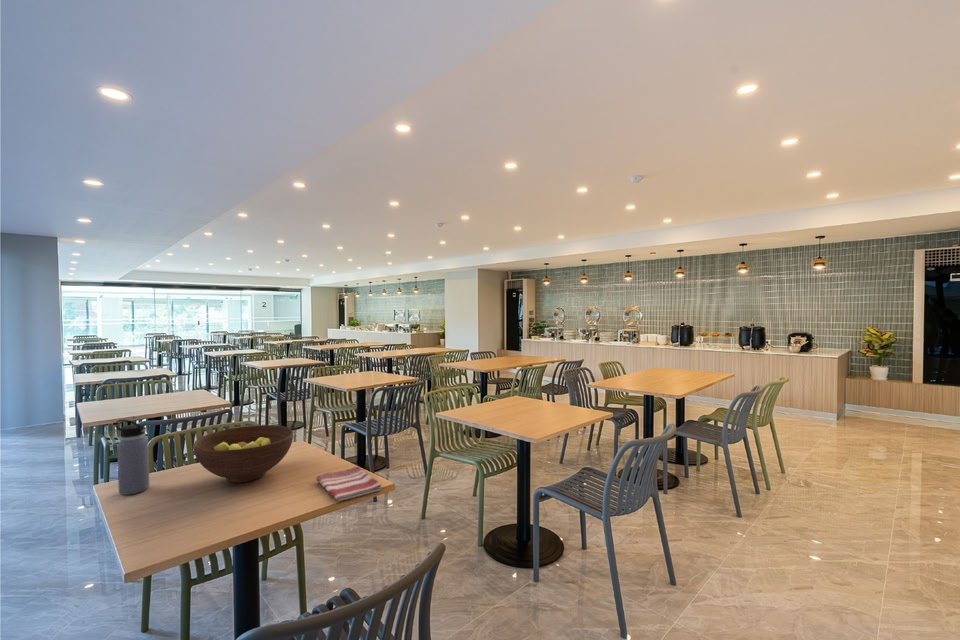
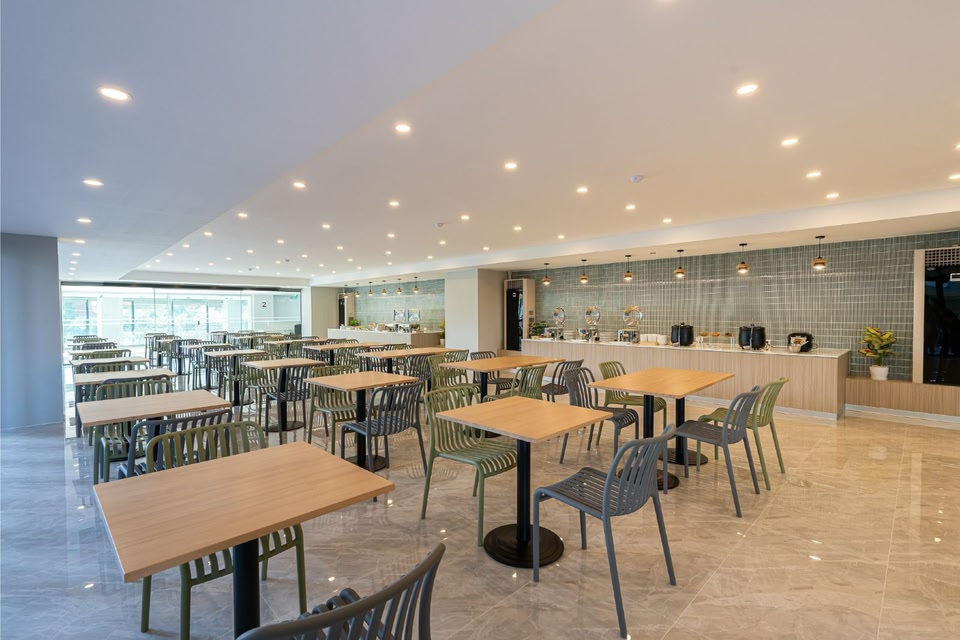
- water bottle (132, 453)
- fruit bowl (246, 456)
- dish towel (348, 482)
